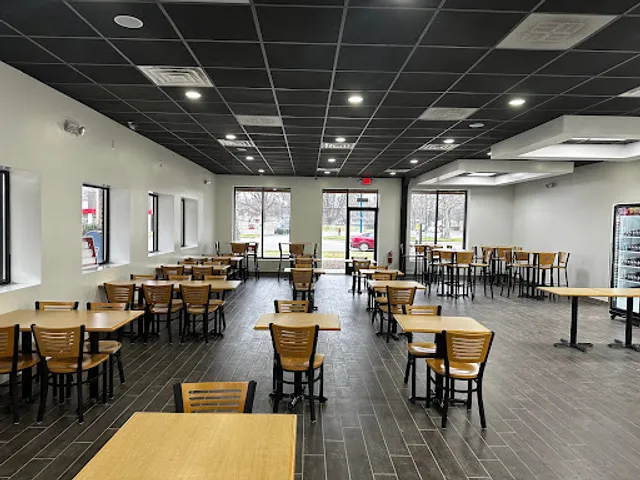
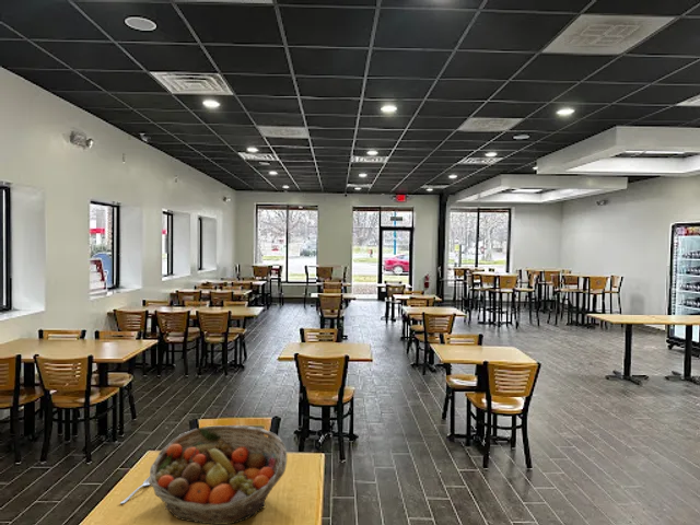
+ spoon (138, 488)
+ fruit basket (219, 471)
